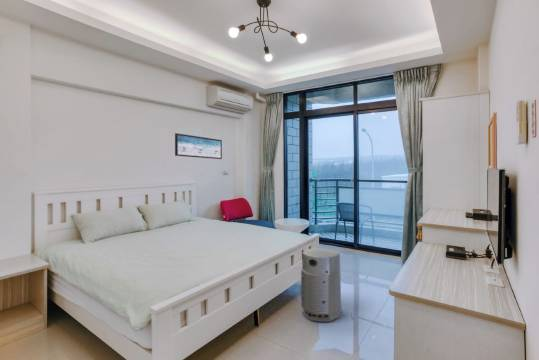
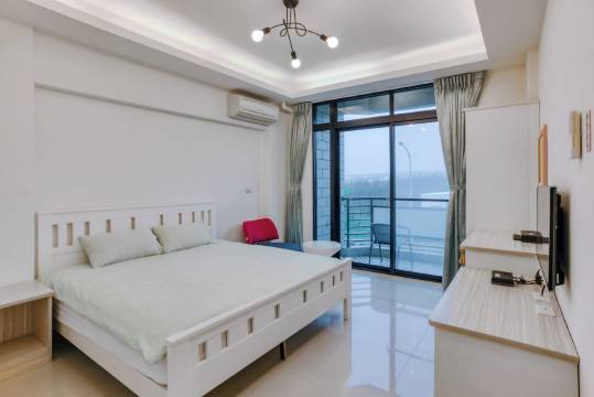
- wall art (200, 147)
- air purifier (320, 282)
